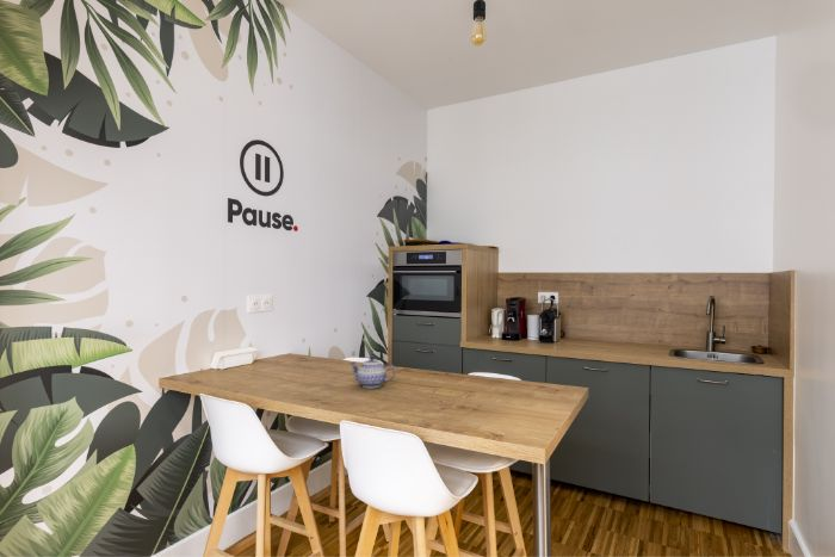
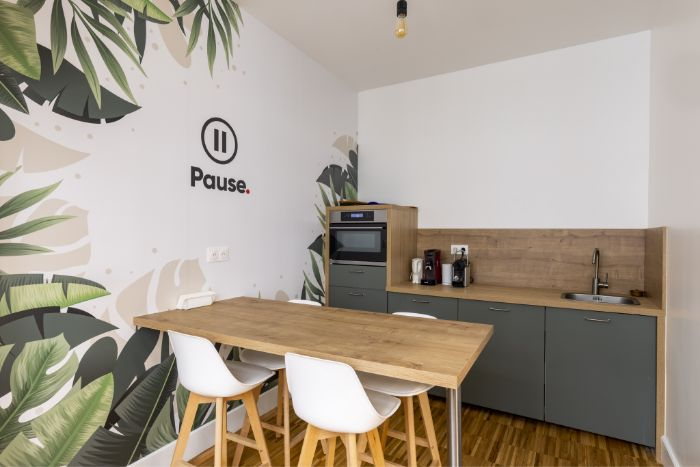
- teapot (371, 371)
